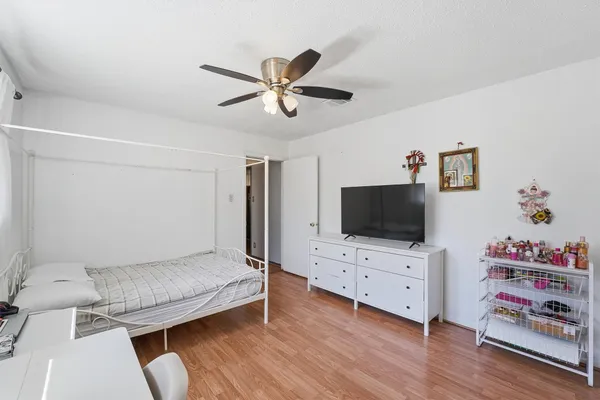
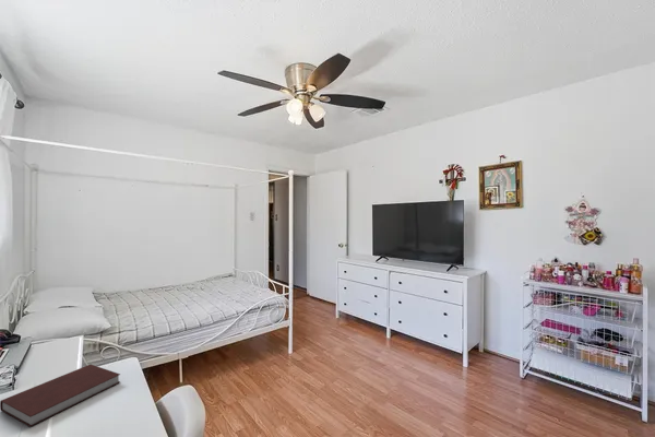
+ notebook (64, 390)
